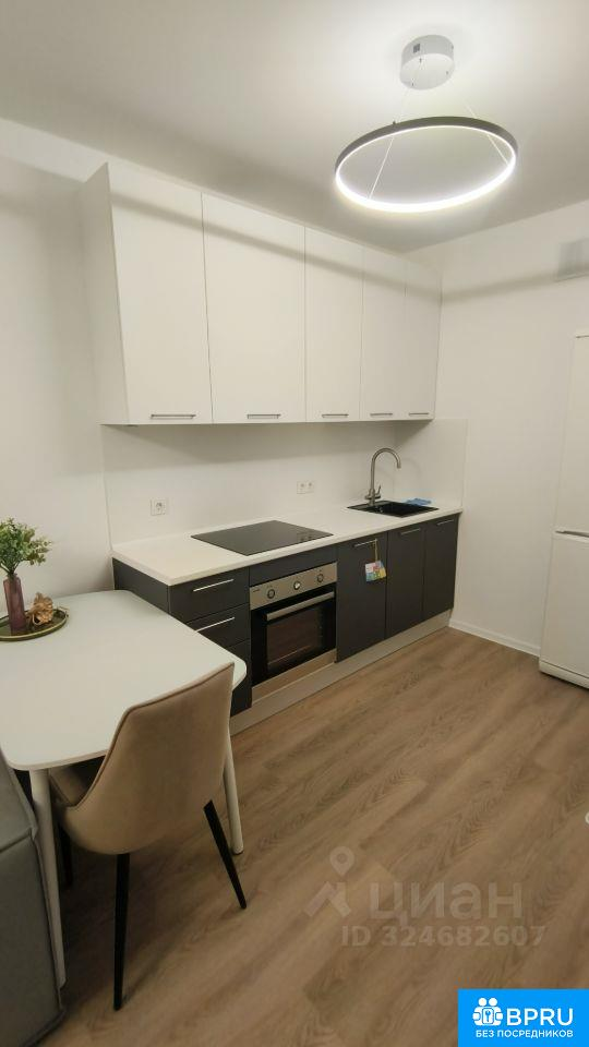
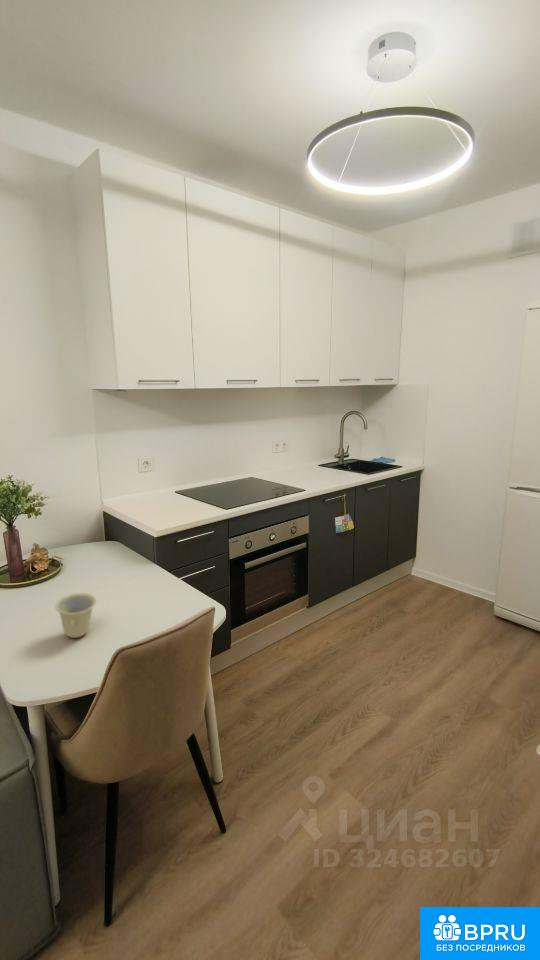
+ cup (77, 618)
